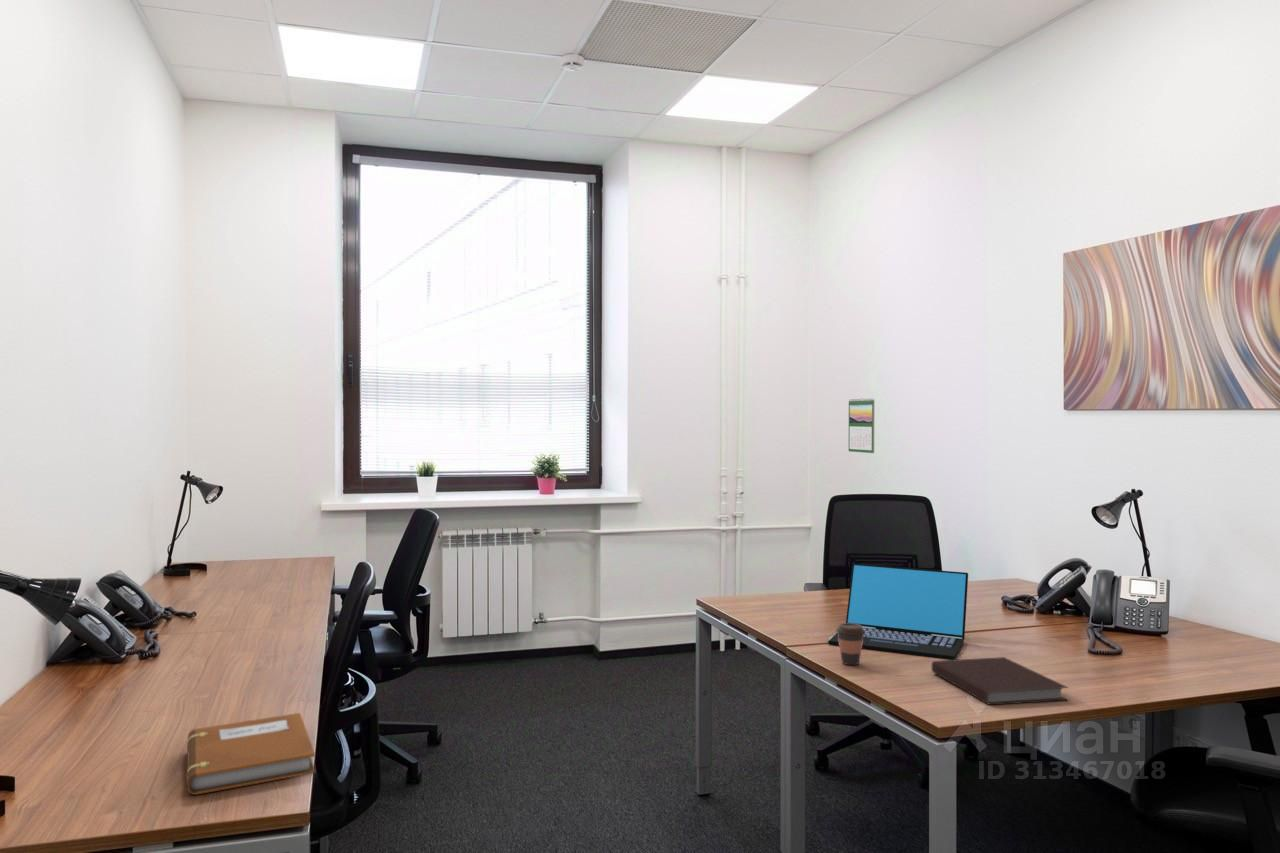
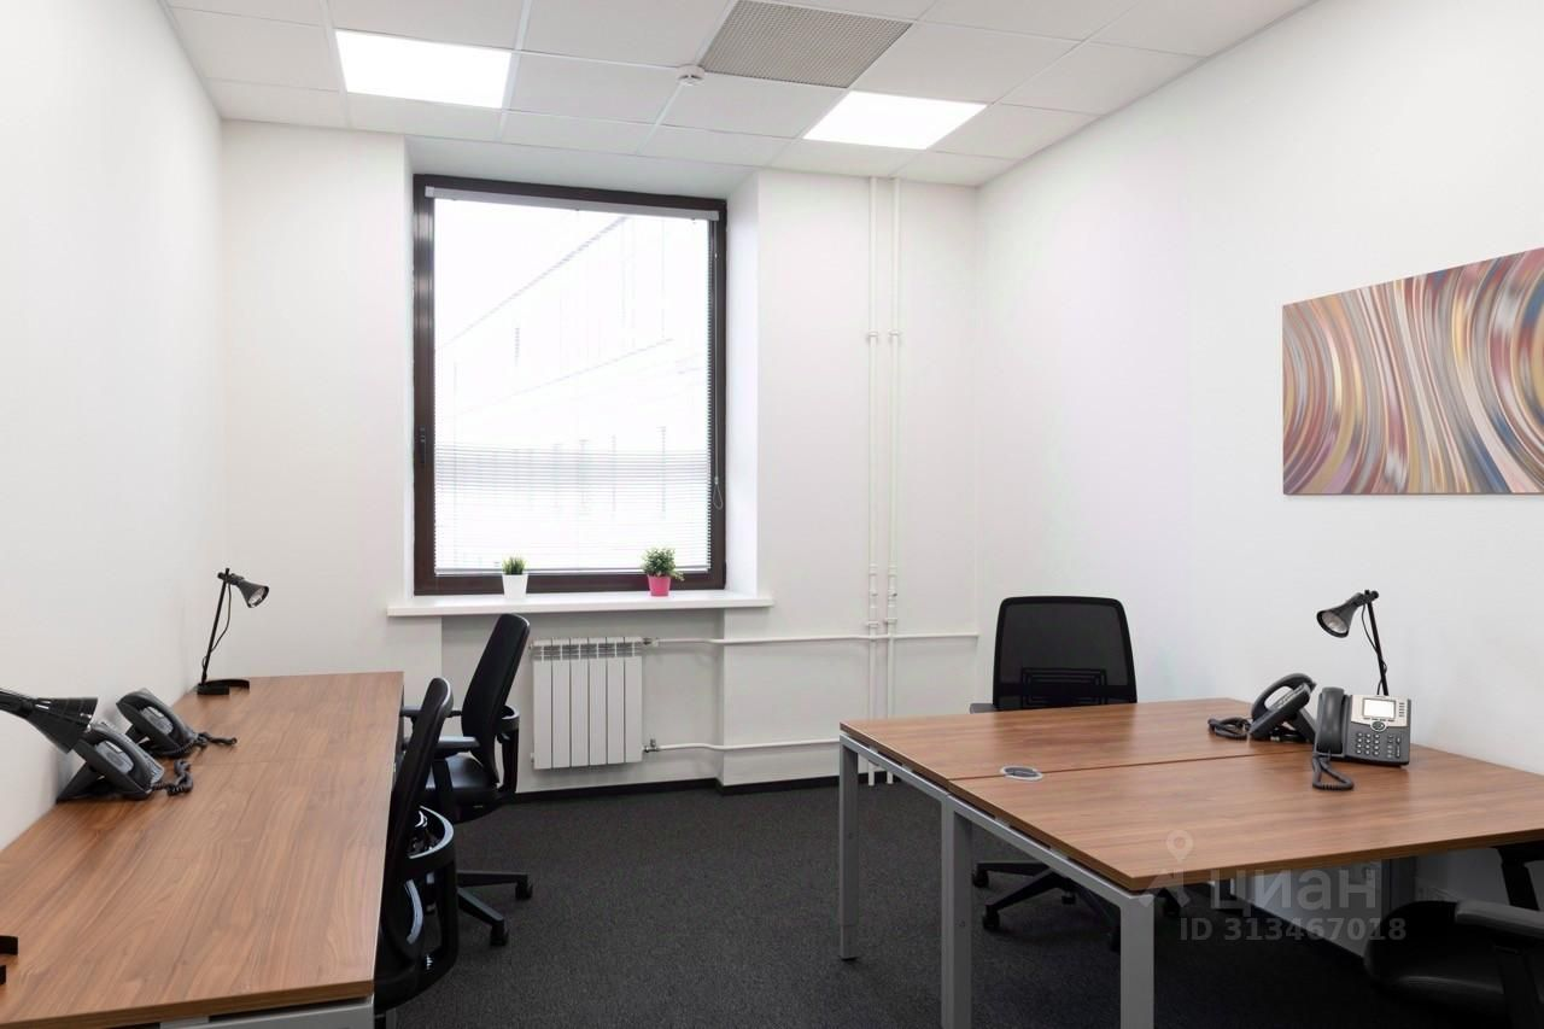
- notebook (996, 679)
- laptop (899, 607)
- calendar (861, 425)
- notebook (248, 749)
- coffee cup (850, 644)
